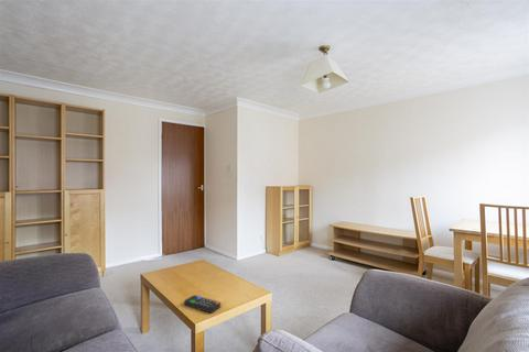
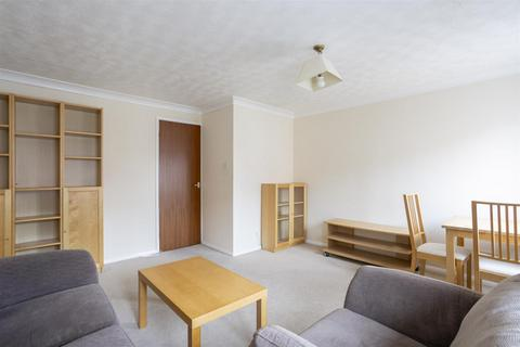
- remote control (202, 302)
